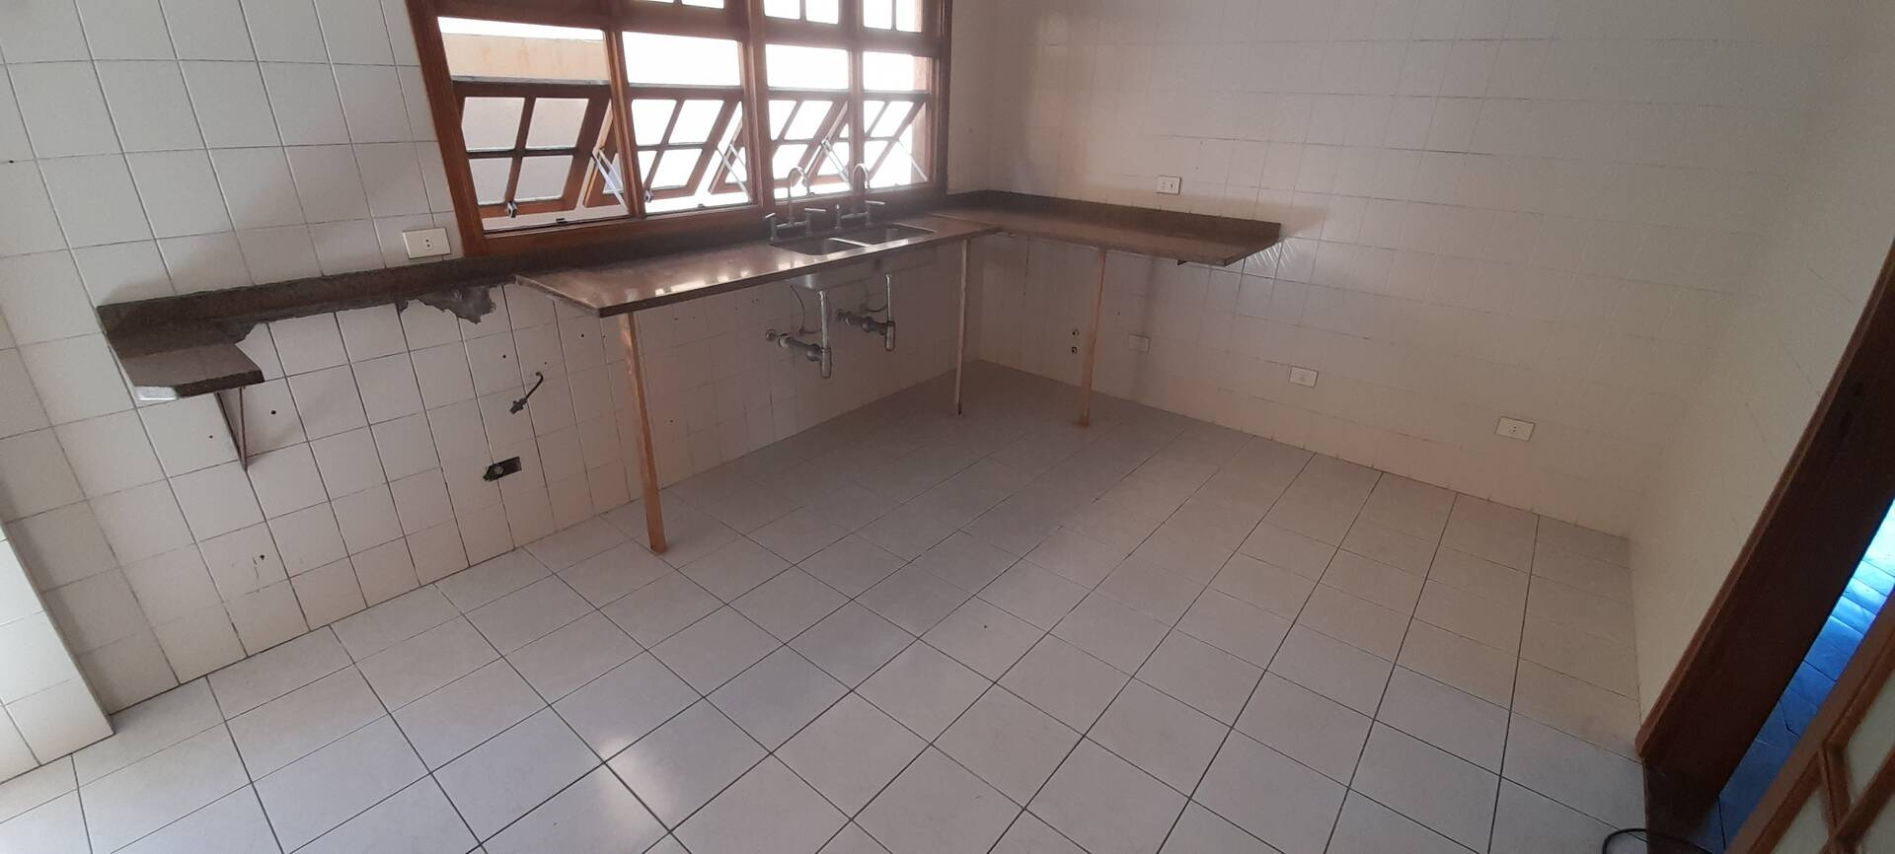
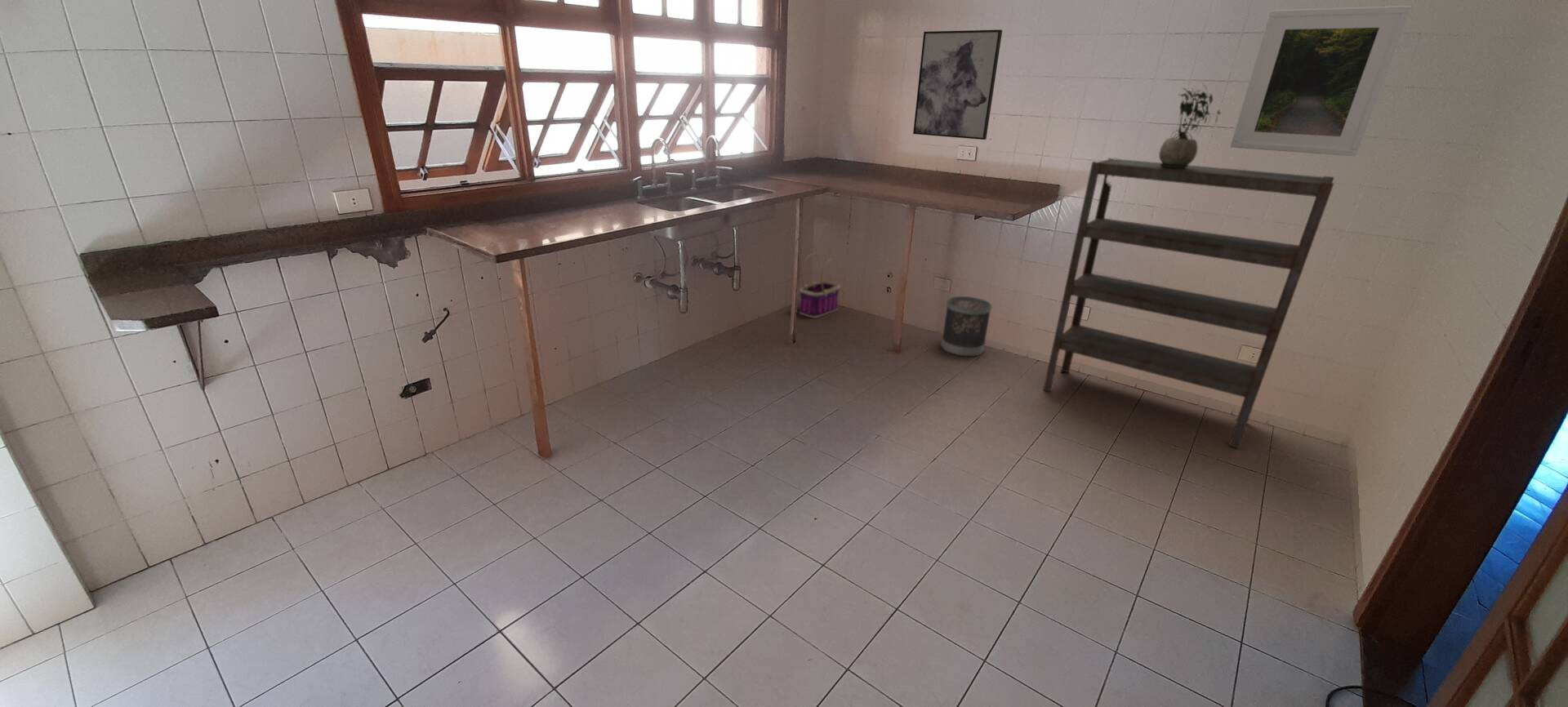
+ wastebasket (965, 326)
+ wall art (955, 85)
+ basket (820, 284)
+ shelving unit (1171, 296)
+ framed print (1312, 82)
+ potted plant (1192, 127)
